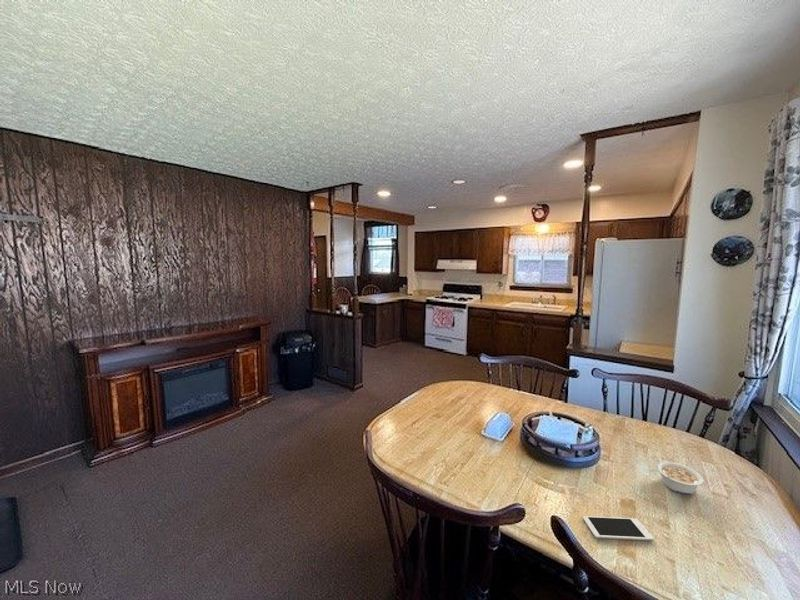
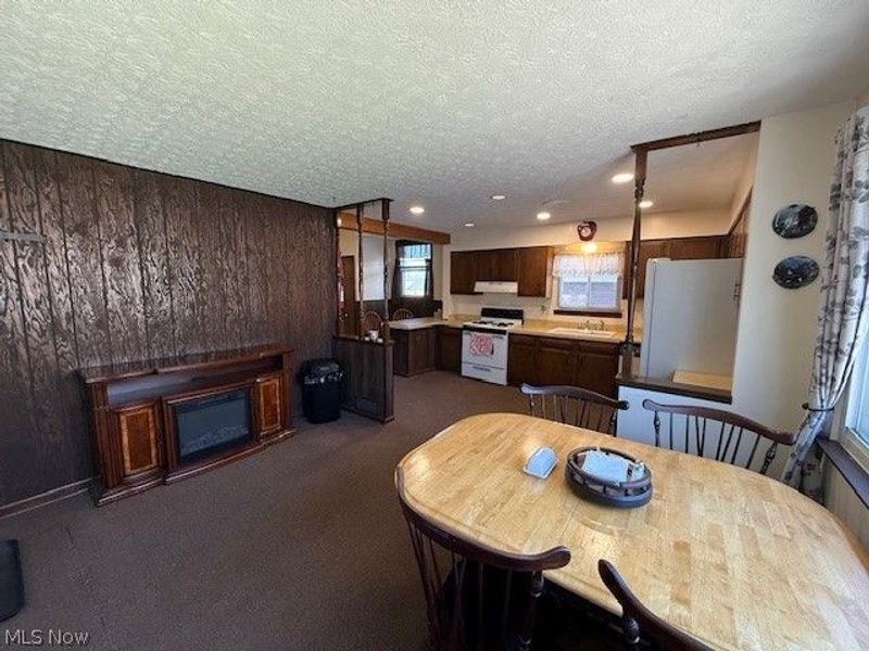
- cell phone (616, 527)
- legume (679, 478)
